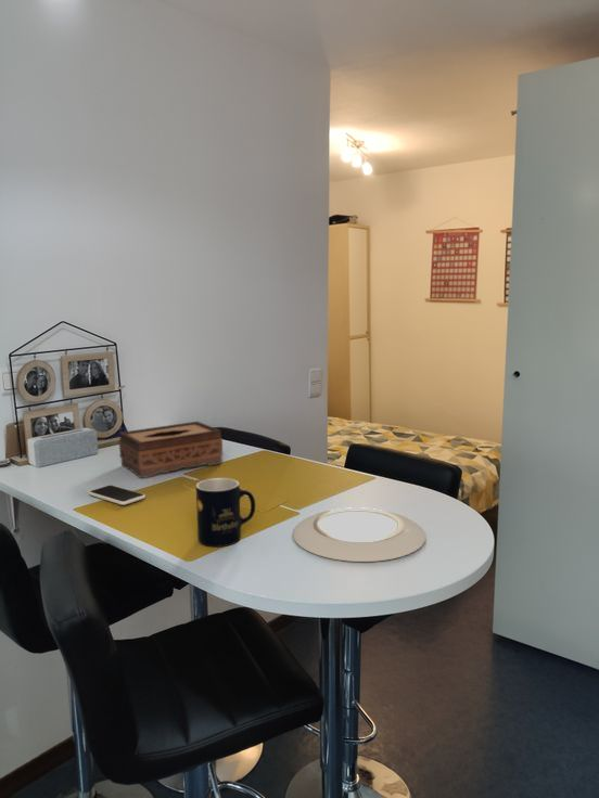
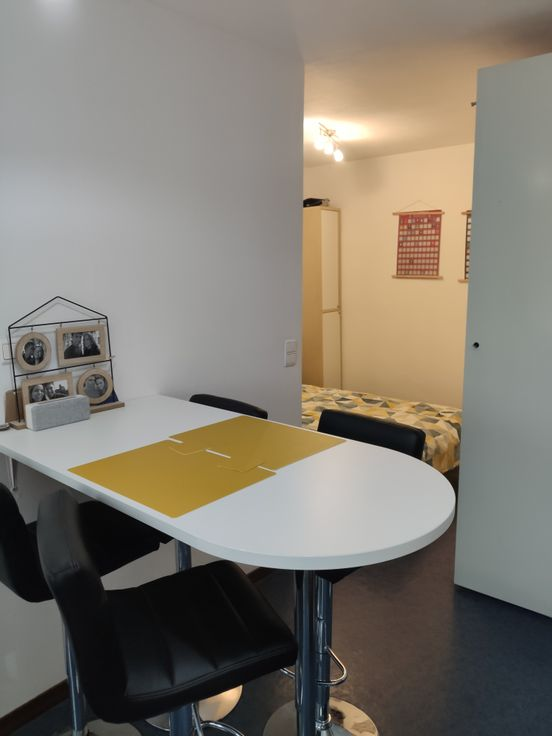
- smartphone (116, 494)
- tissue box (170, 448)
- plate (358, 528)
- mug (225, 510)
